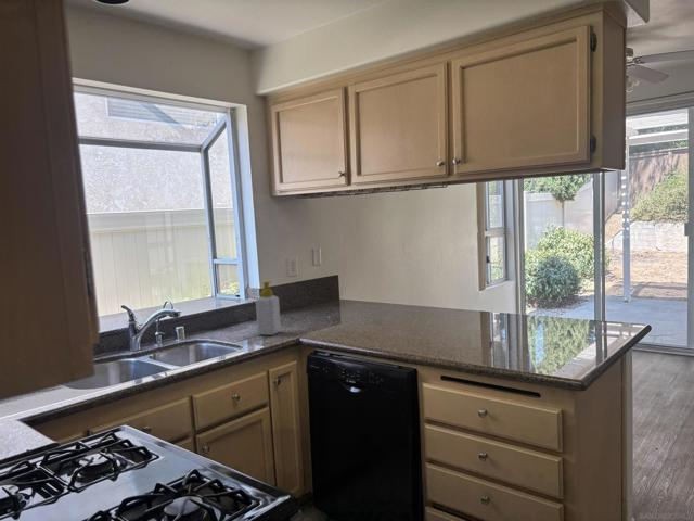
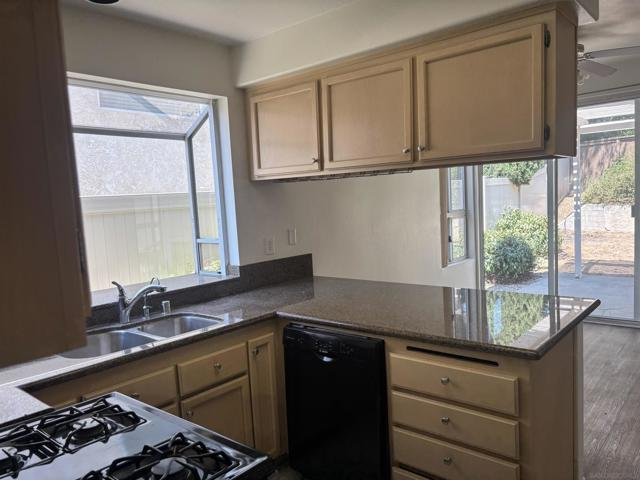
- soap bottle (267, 307)
